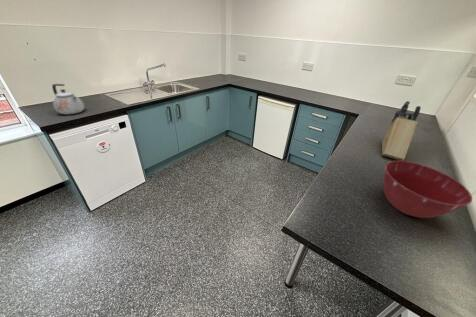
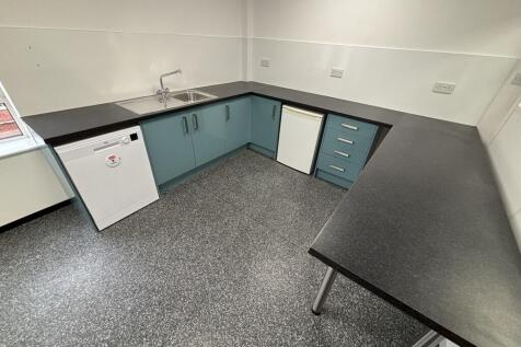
- mixing bowl (414, 193)
- kettle (66, 98)
- knife block (402, 128)
